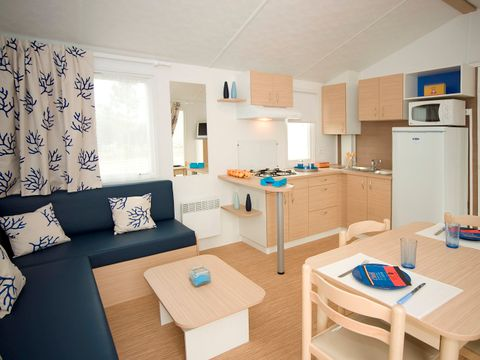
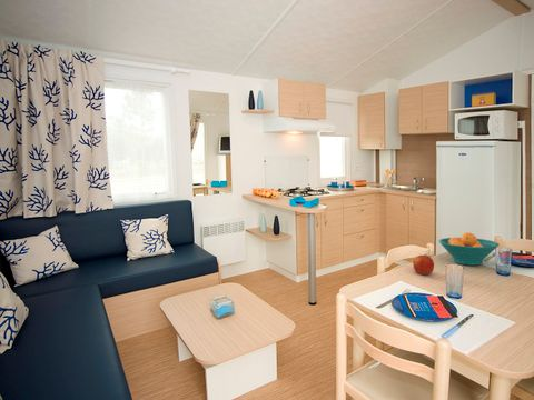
+ apple (423, 263)
+ fruit bowl (467, 247)
